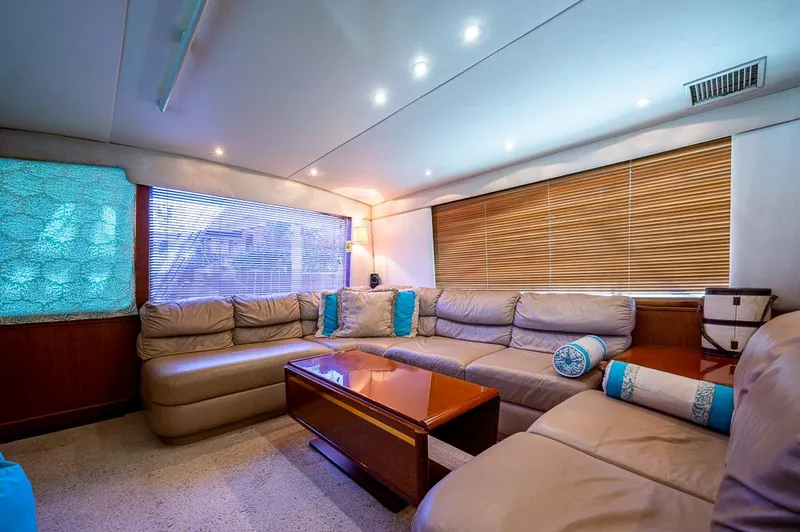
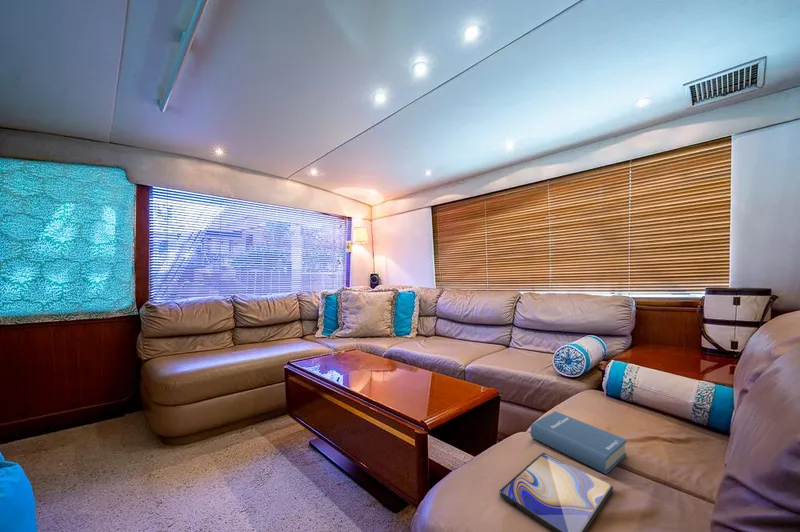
+ hardback book (576, 439)
+ tablet (556, 489)
